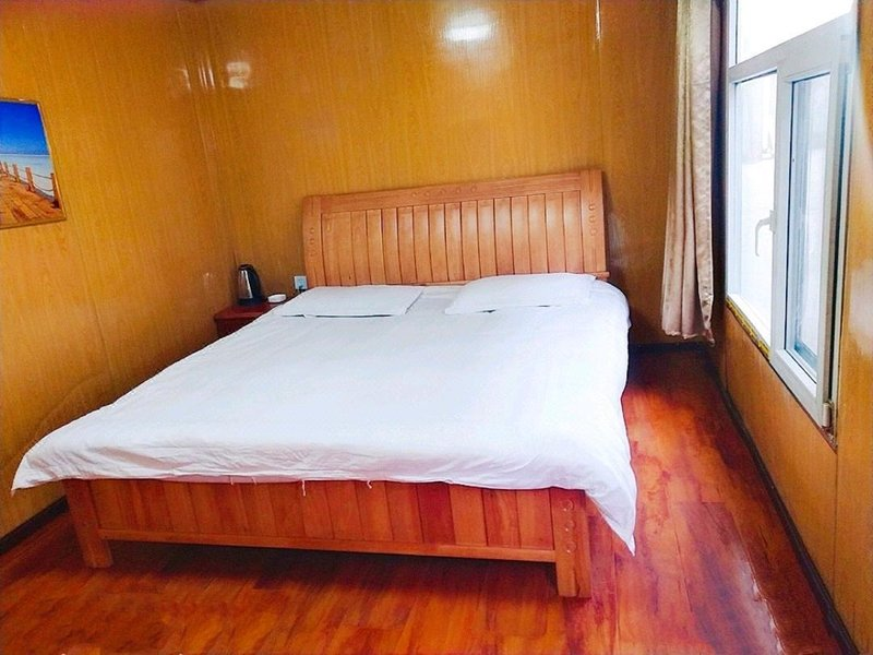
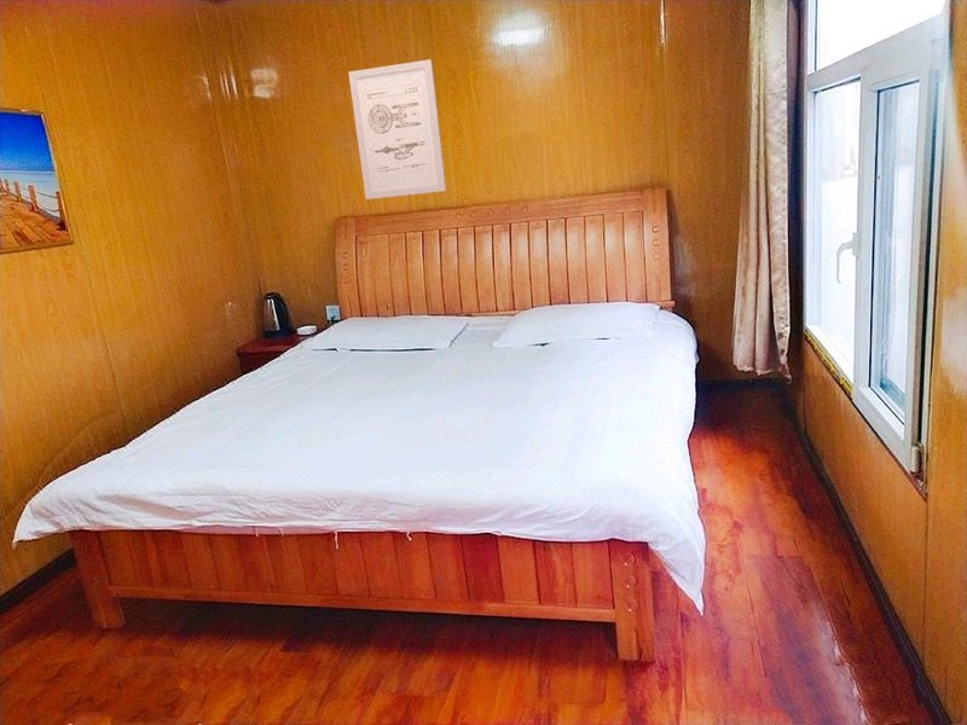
+ wall art (396, 132)
